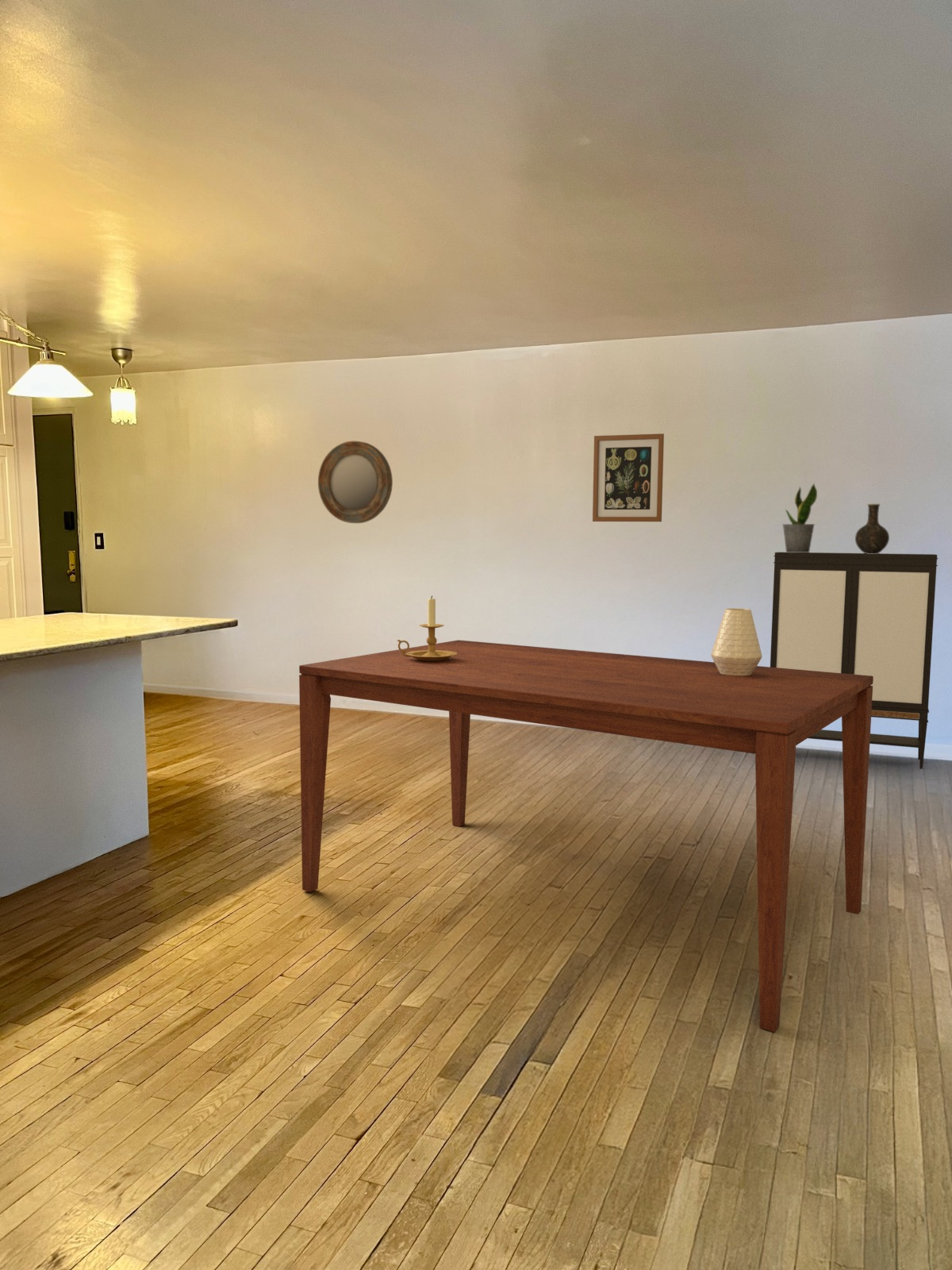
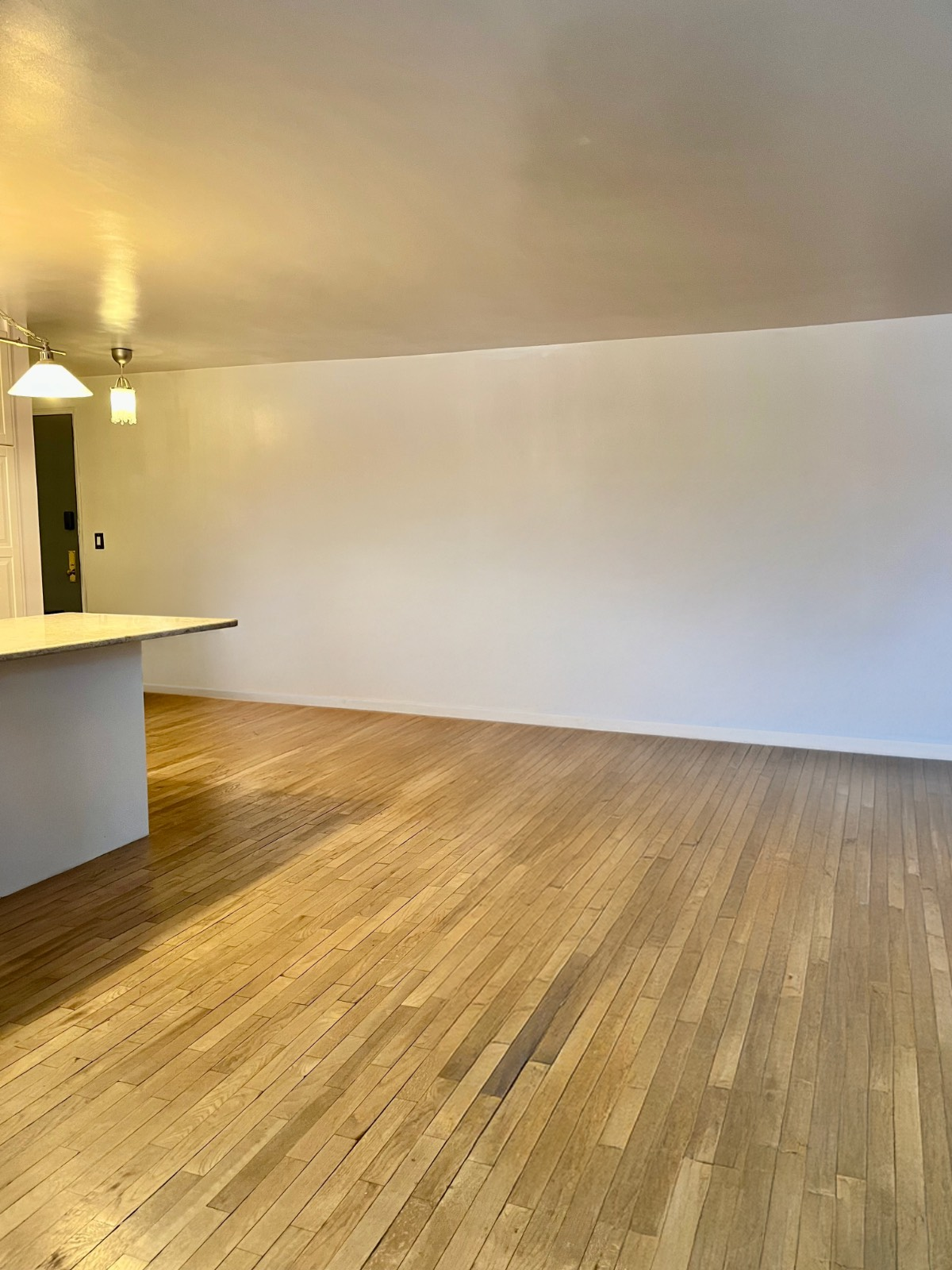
- dining table (583, 729)
- vase (736, 641)
- storage cabinet (849, 656)
- vase (872, 528)
- potted plant (798, 518)
- candle holder (431, 627)
- wall art (628, 478)
- home mirror (354, 482)
